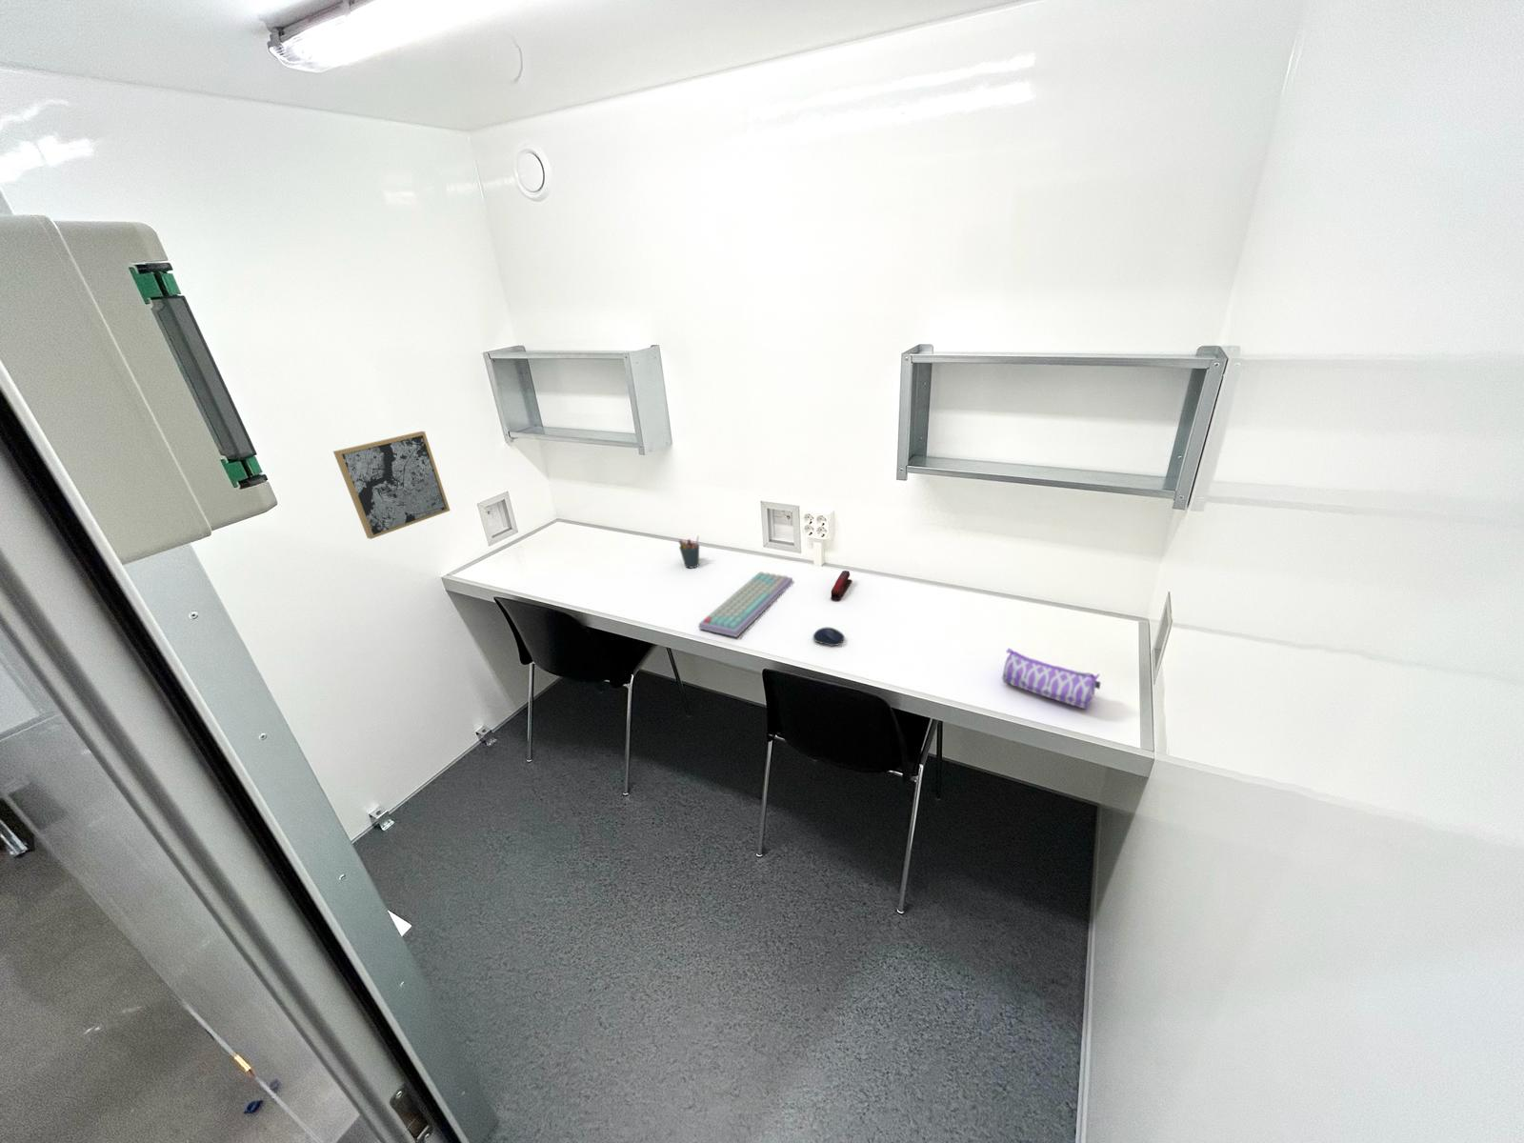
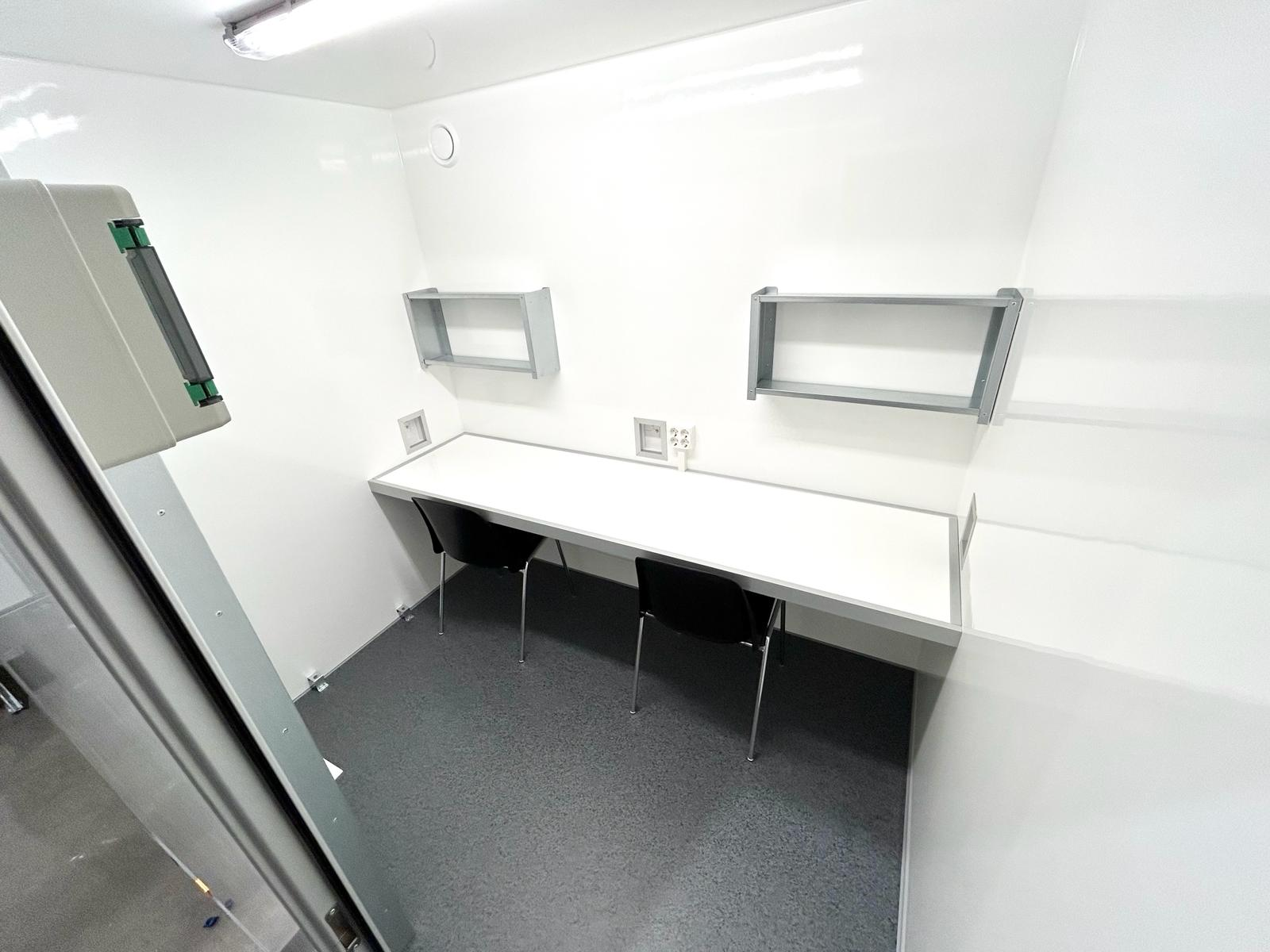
- computer mouse (828, 634)
- pencil case (1049, 678)
- wall art (396, 483)
- keyboard (748, 600)
- pen holder (690, 551)
- stapler (841, 584)
